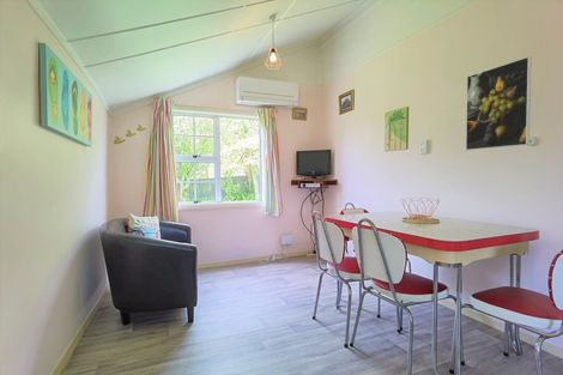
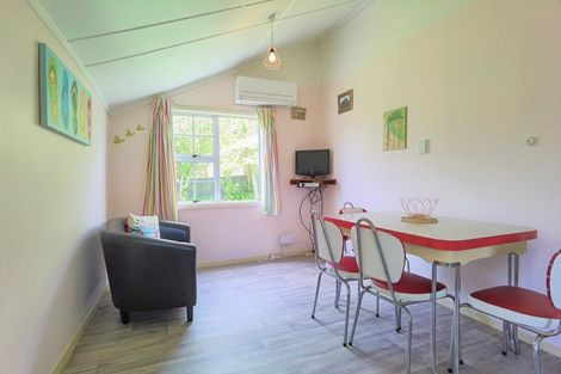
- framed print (495, 108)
